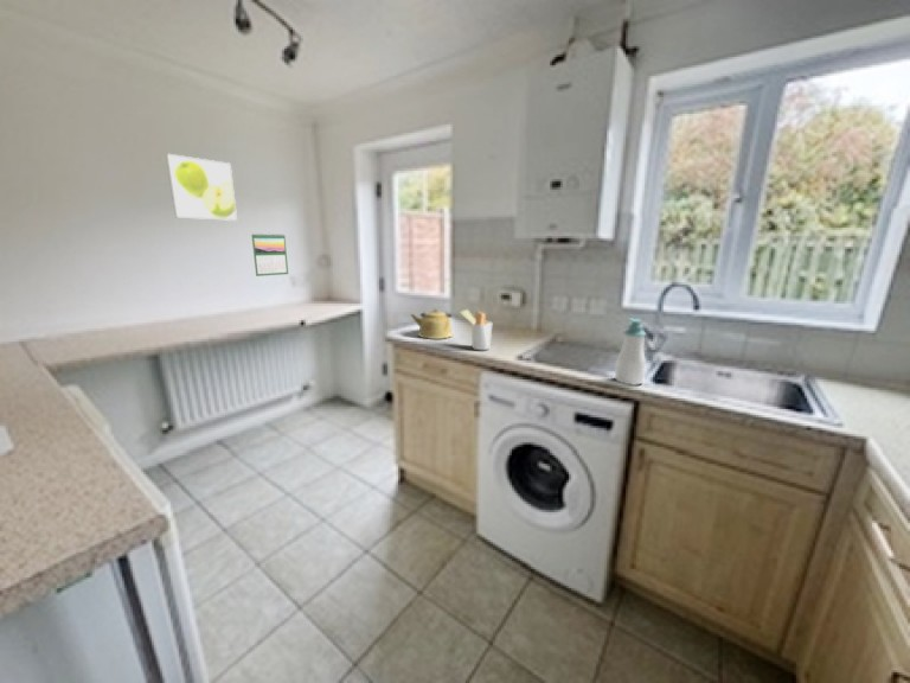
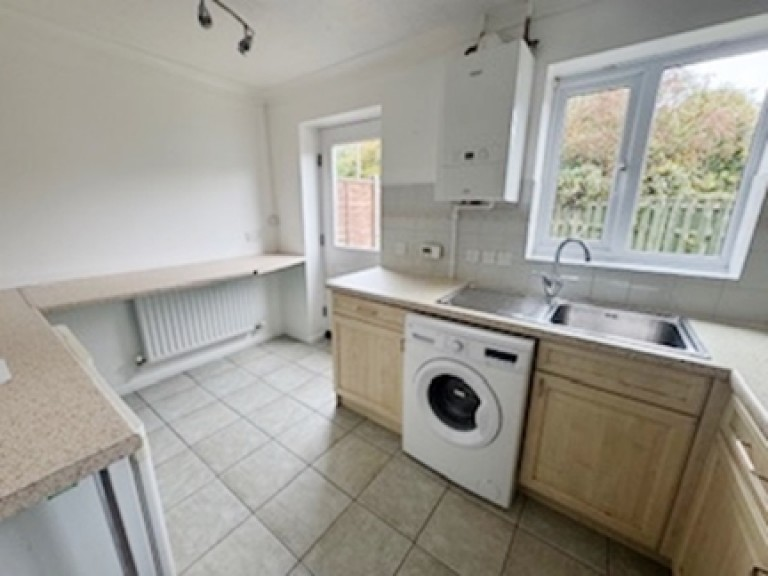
- calendar (270, 254)
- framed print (204, 189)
- utensil holder (475, 328)
- soap bottle (632, 351)
- kettle (431, 321)
